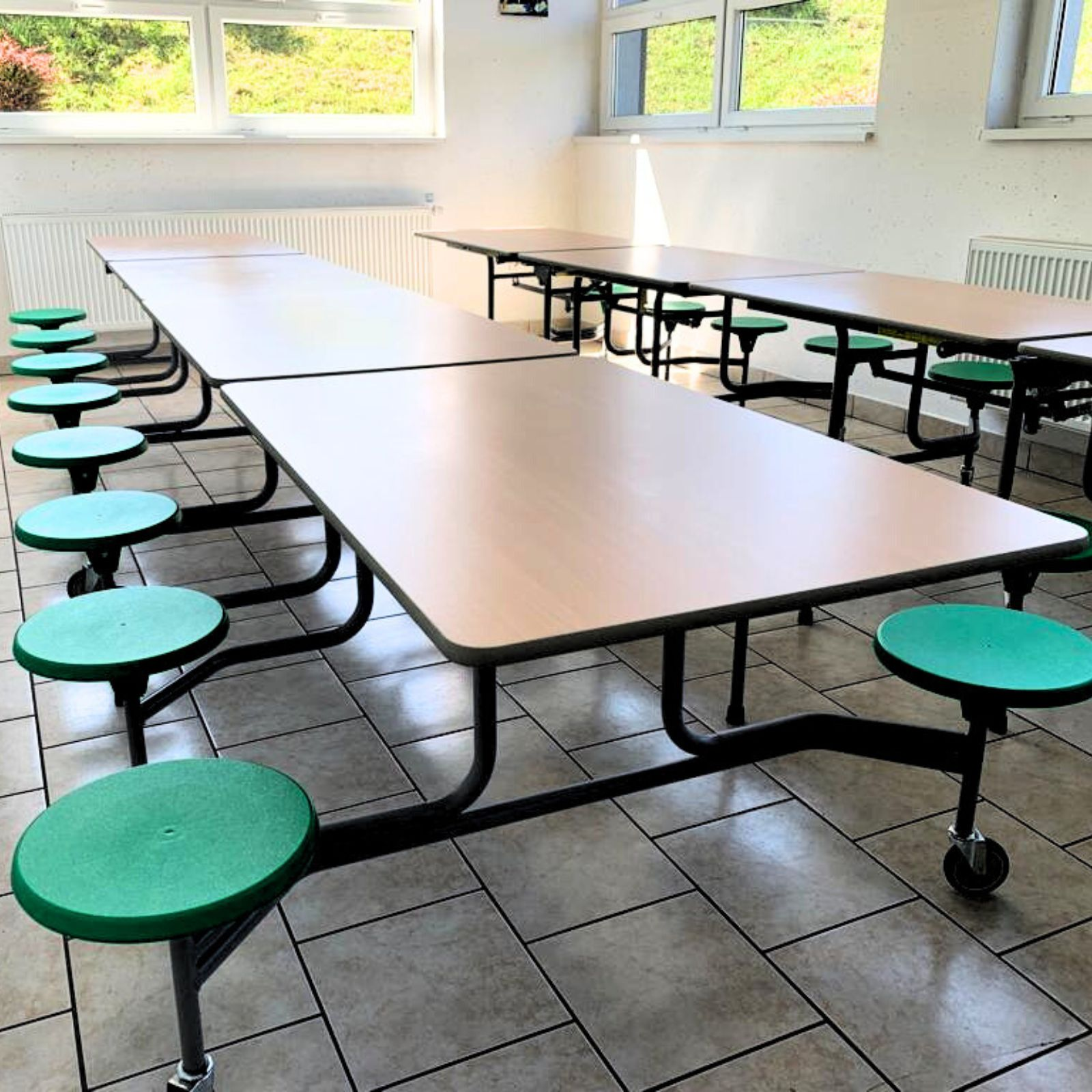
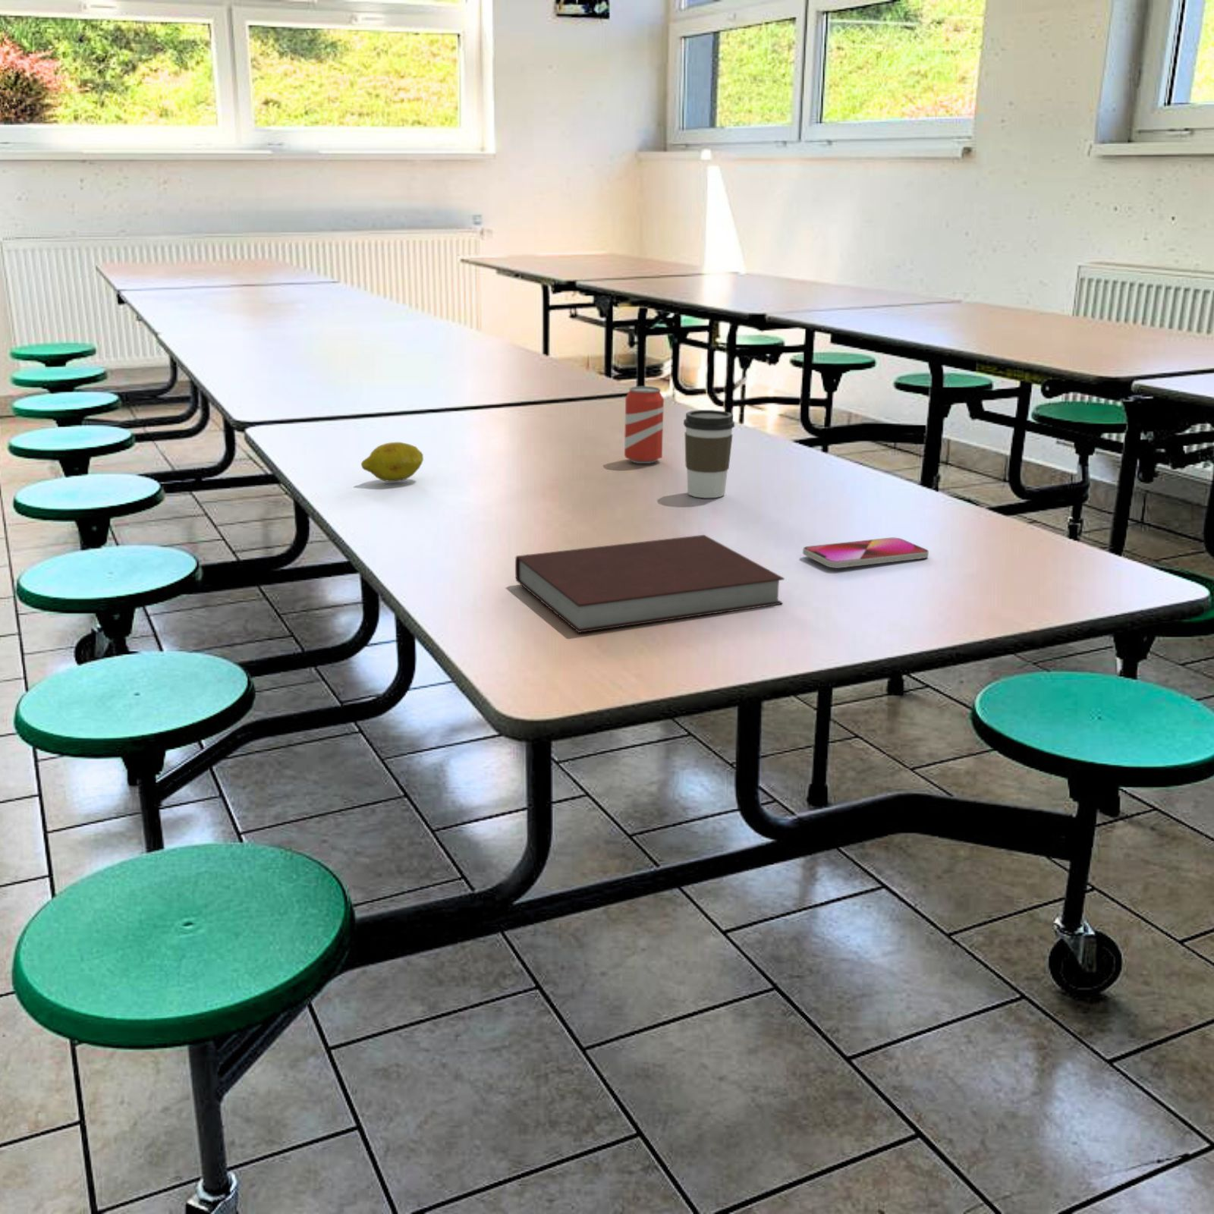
+ coffee cup (707, 454)
+ fruit (392, 462)
+ beverage can (644, 425)
+ notebook (646, 579)
+ smartphone (866, 551)
